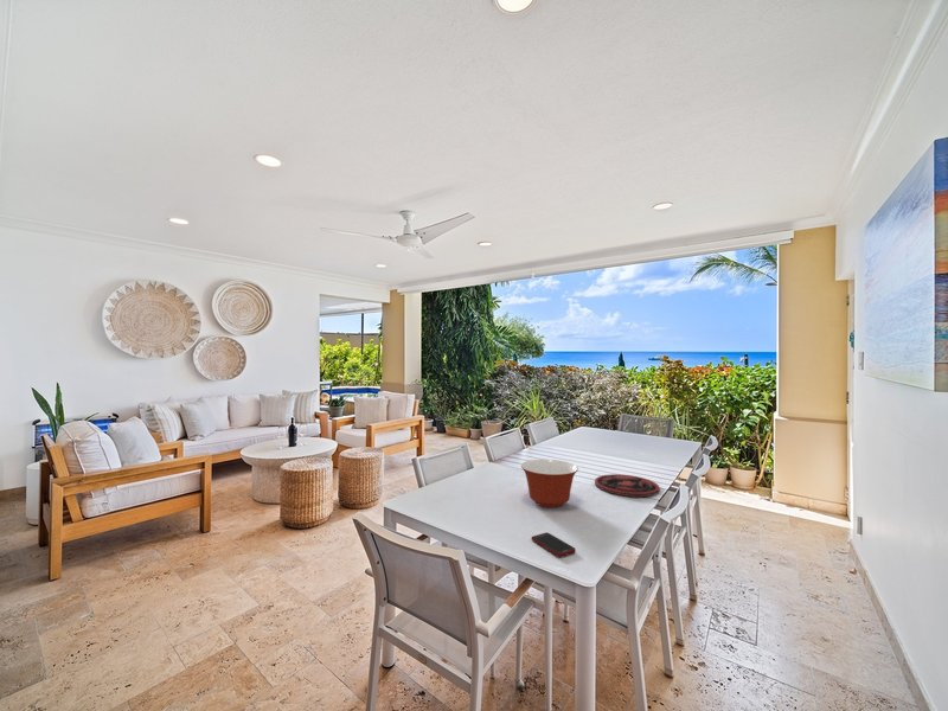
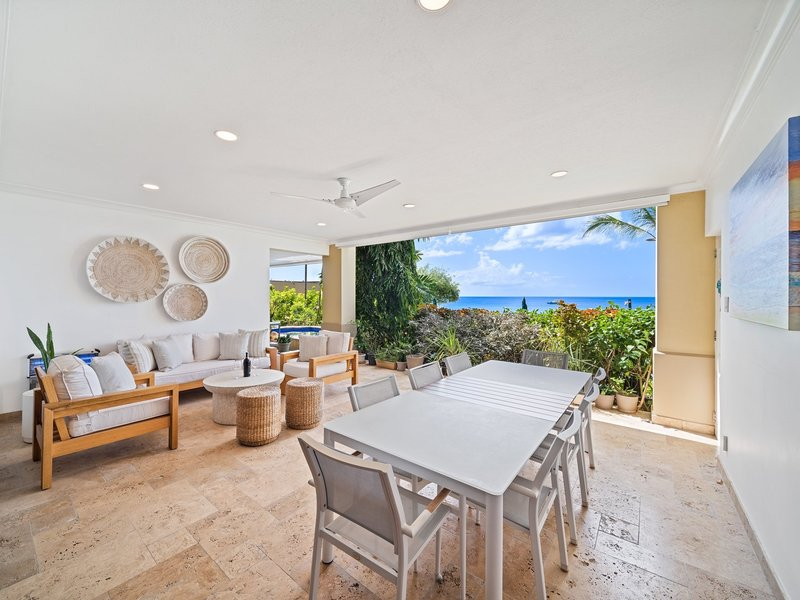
- cell phone (552, 544)
- plate (626, 483)
- mixing bowl (549, 483)
